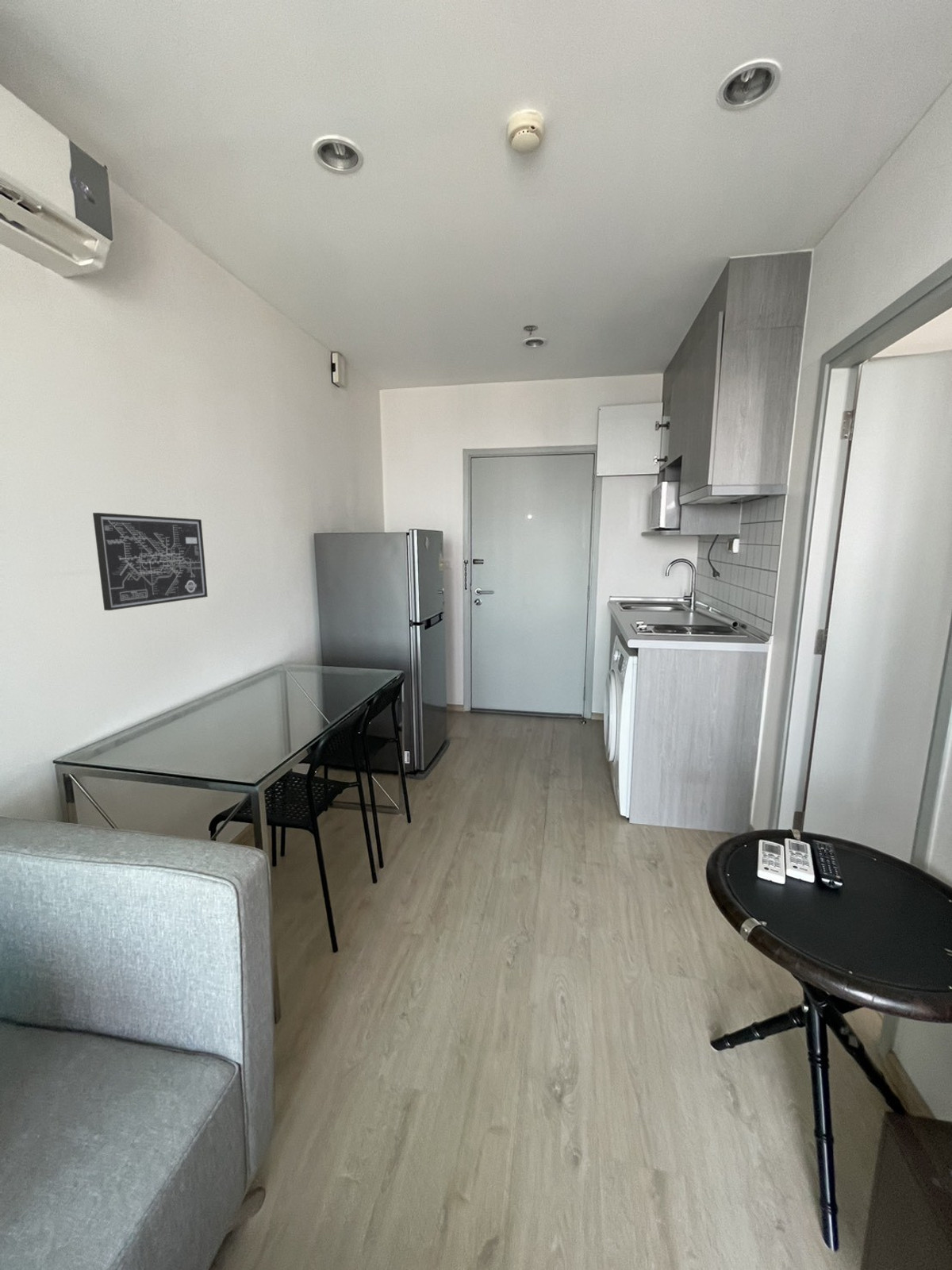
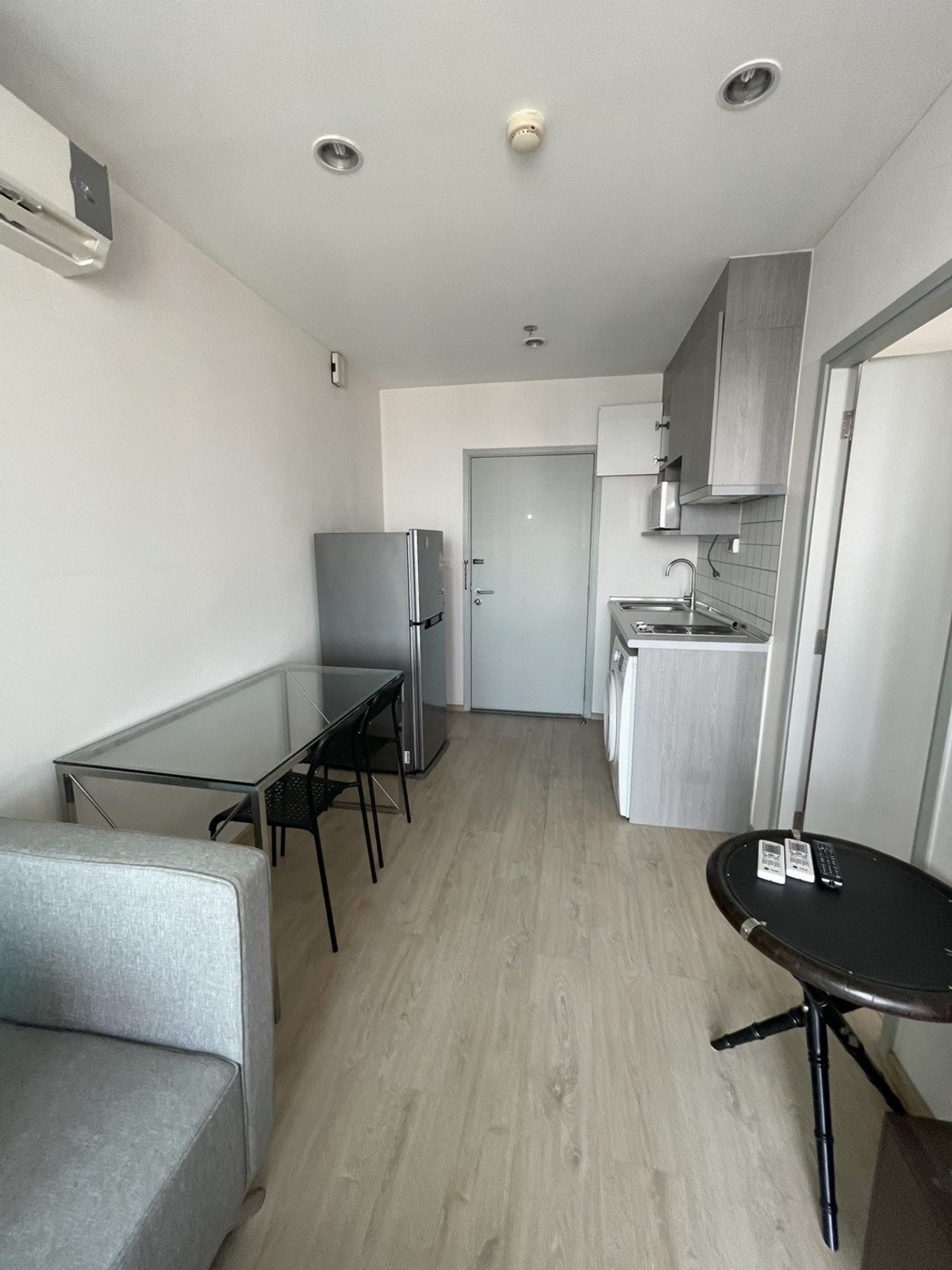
- wall art (157, 560)
